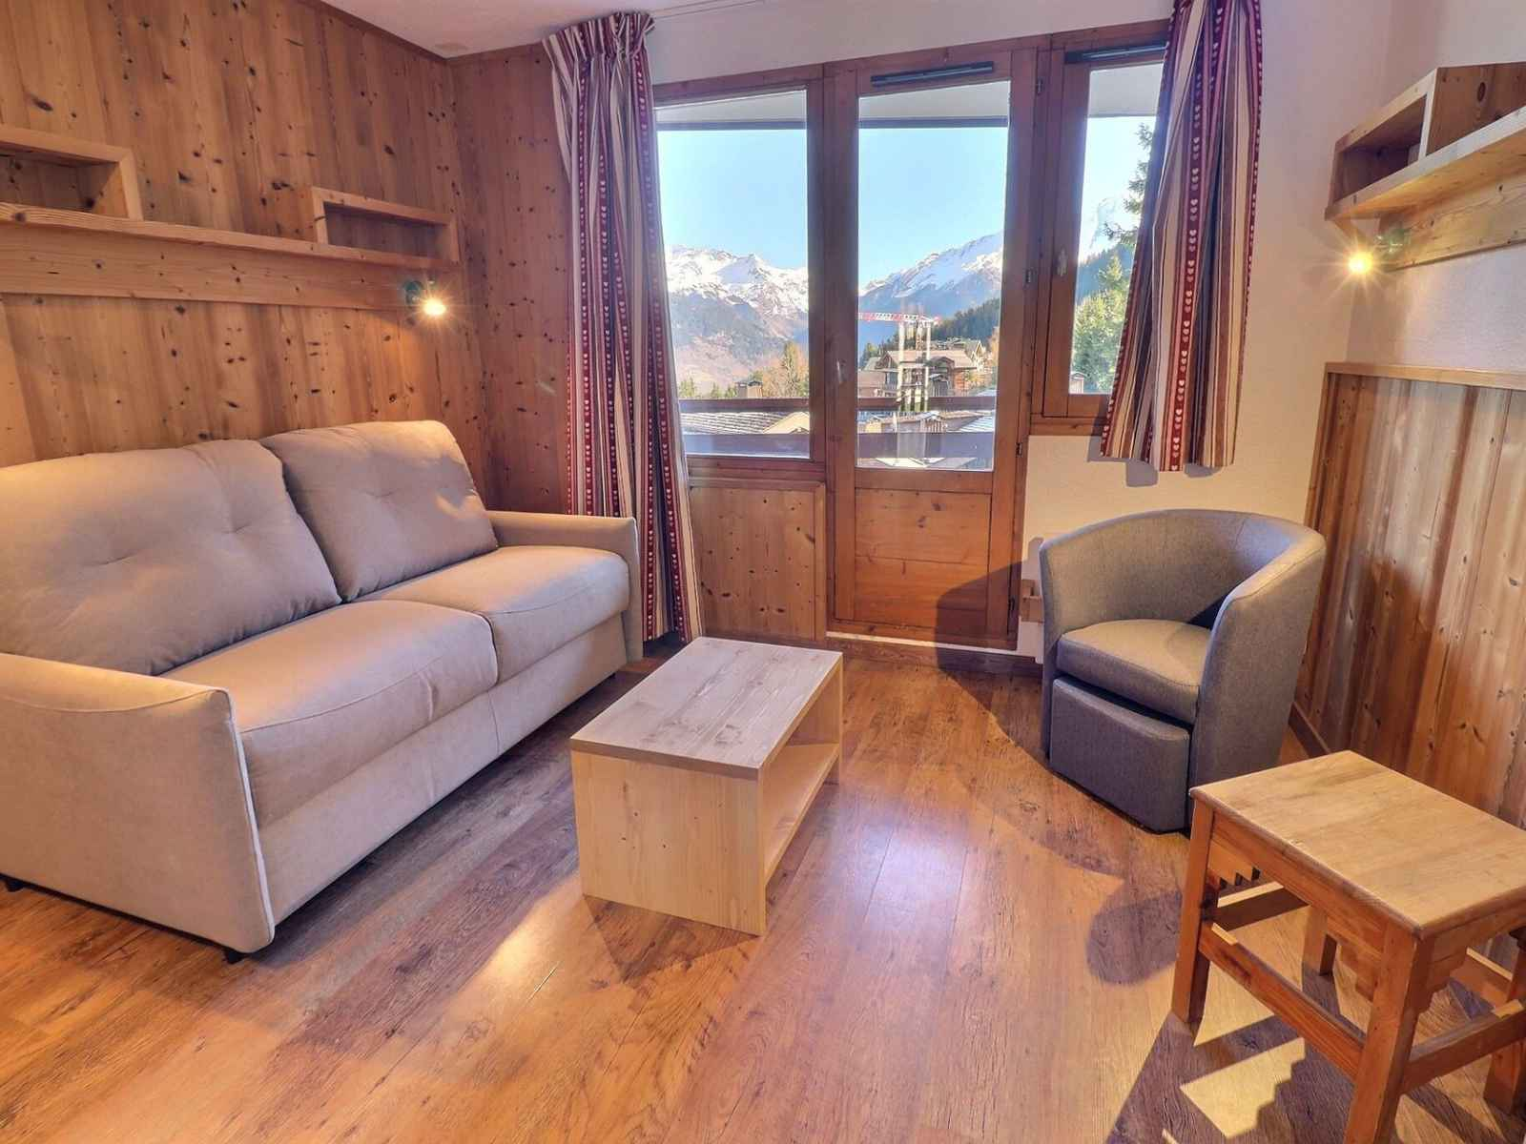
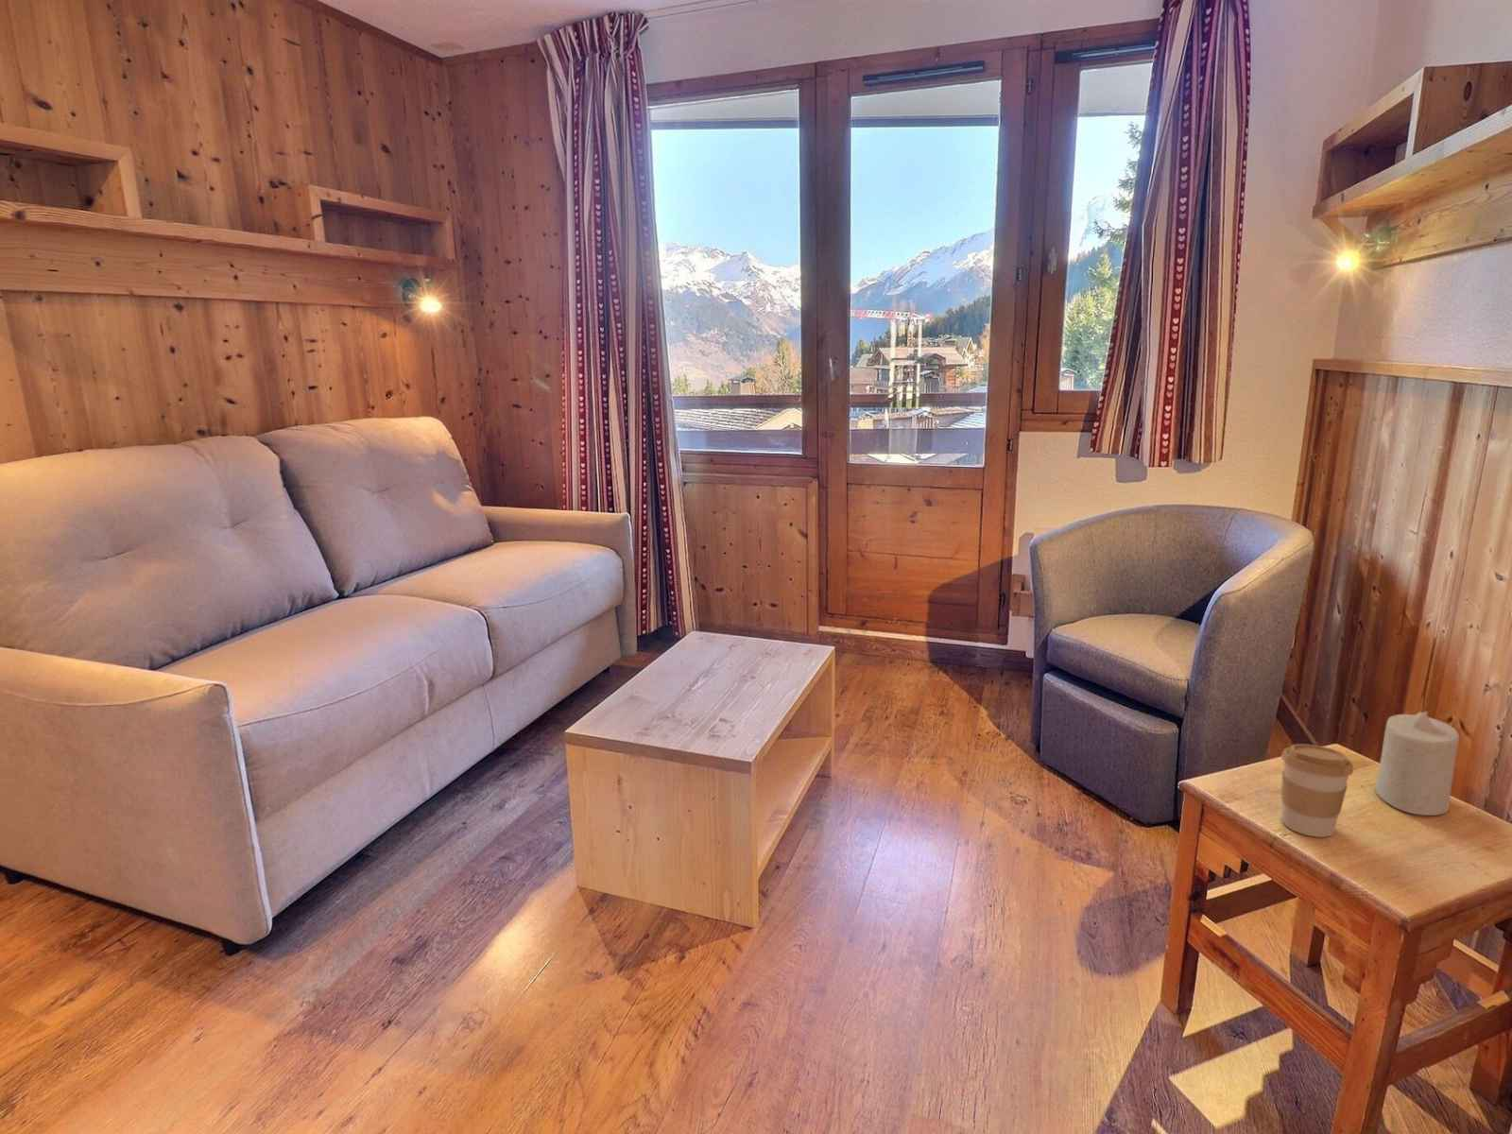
+ coffee cup (1313, 787)
+ candle (1418, 756)
